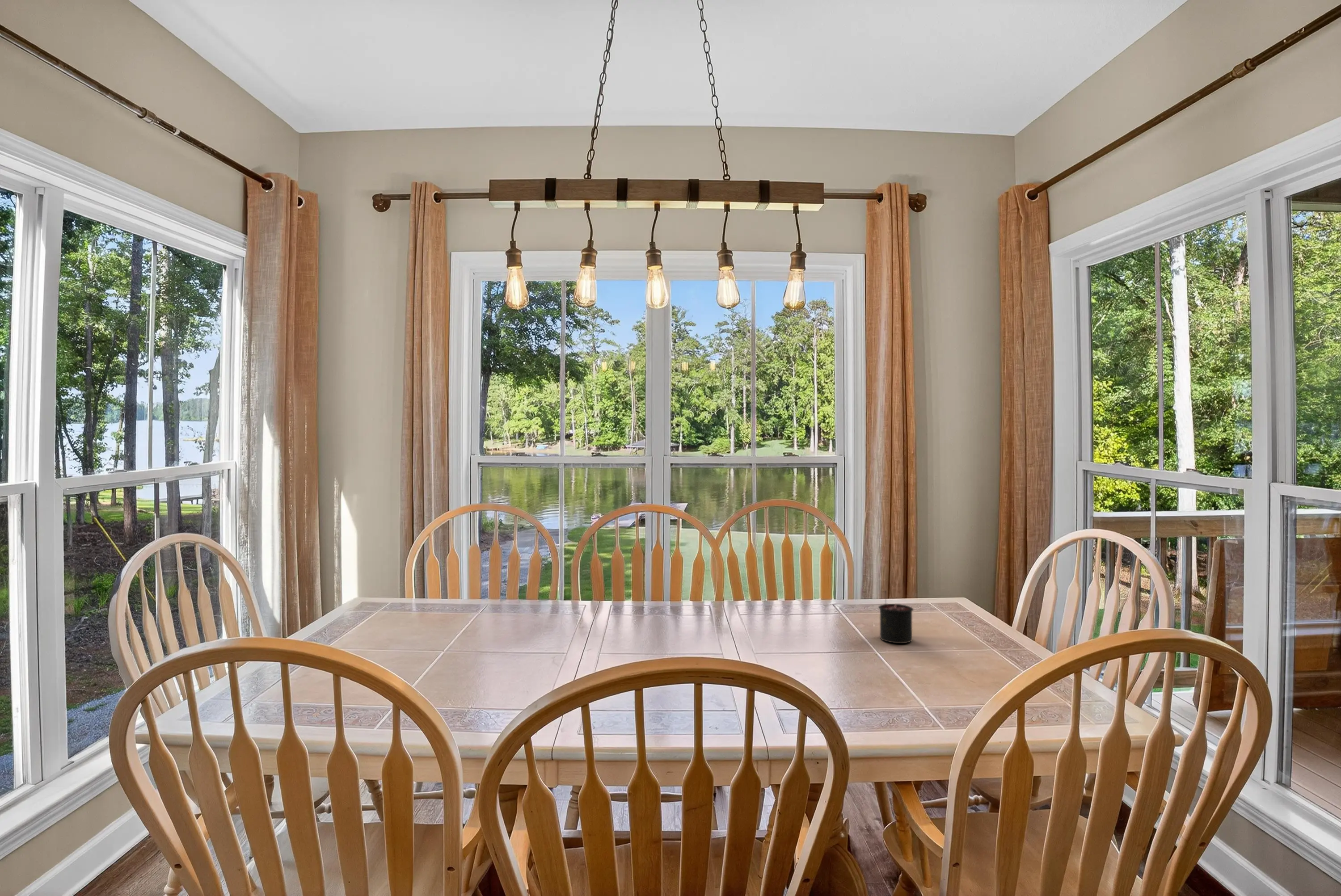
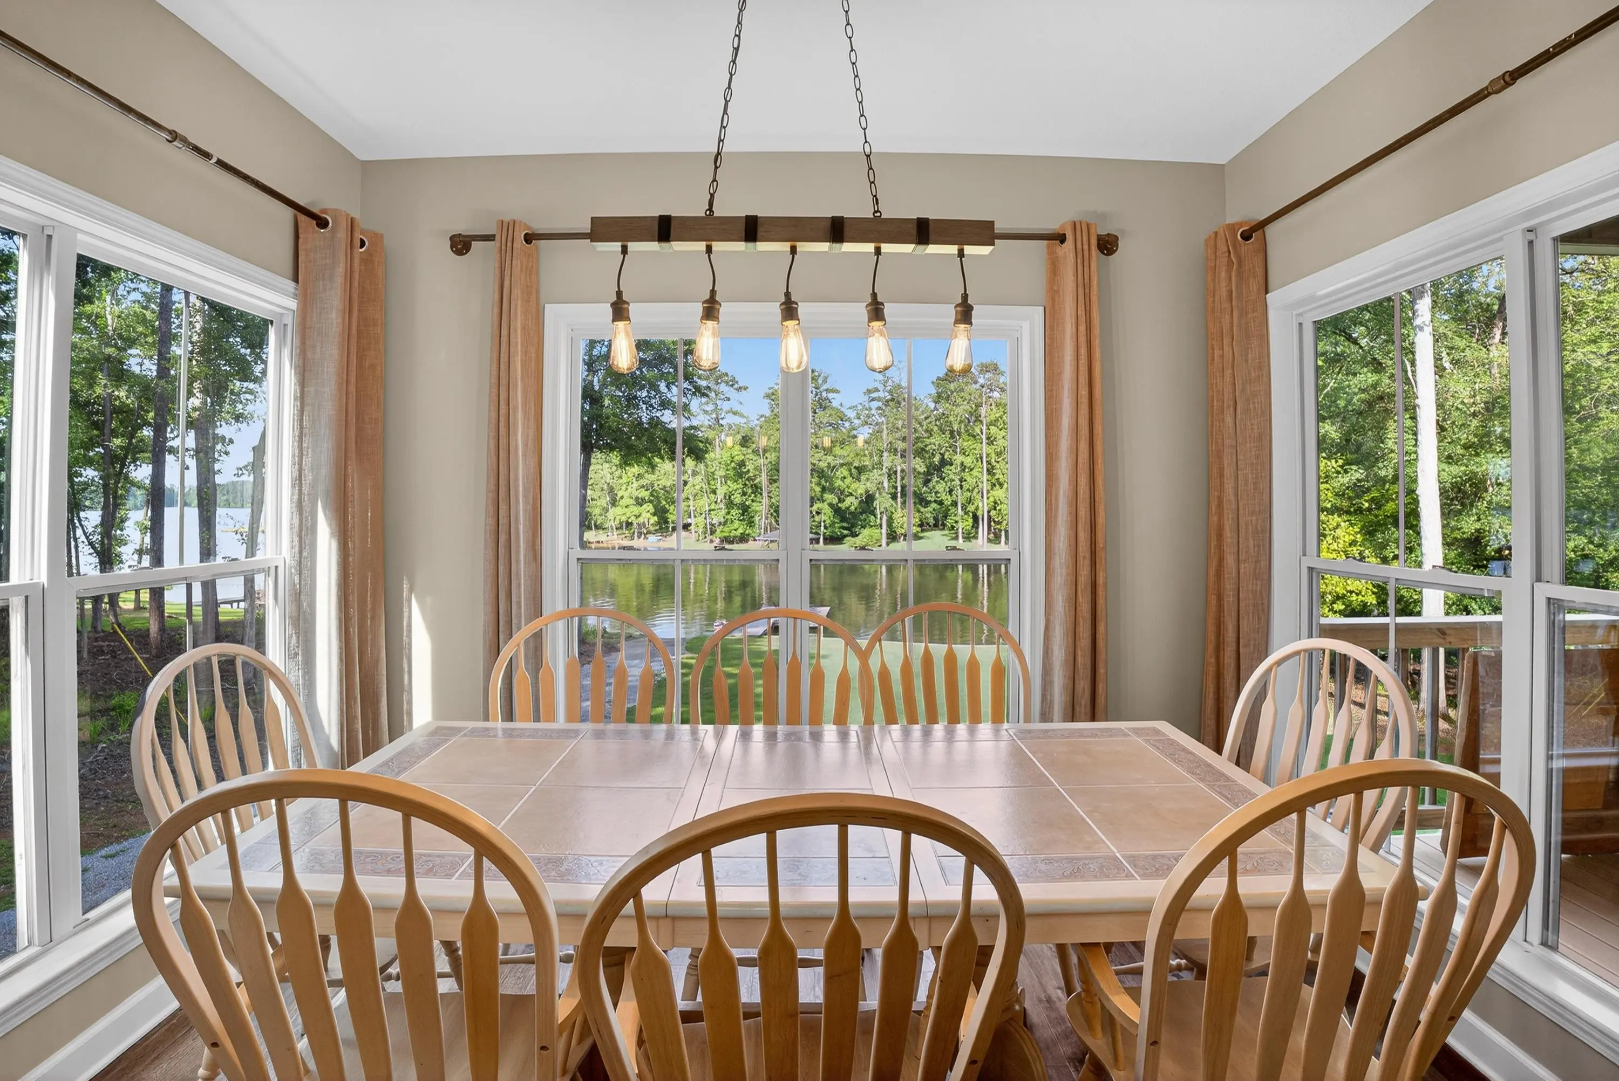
- candle (896, 615)
